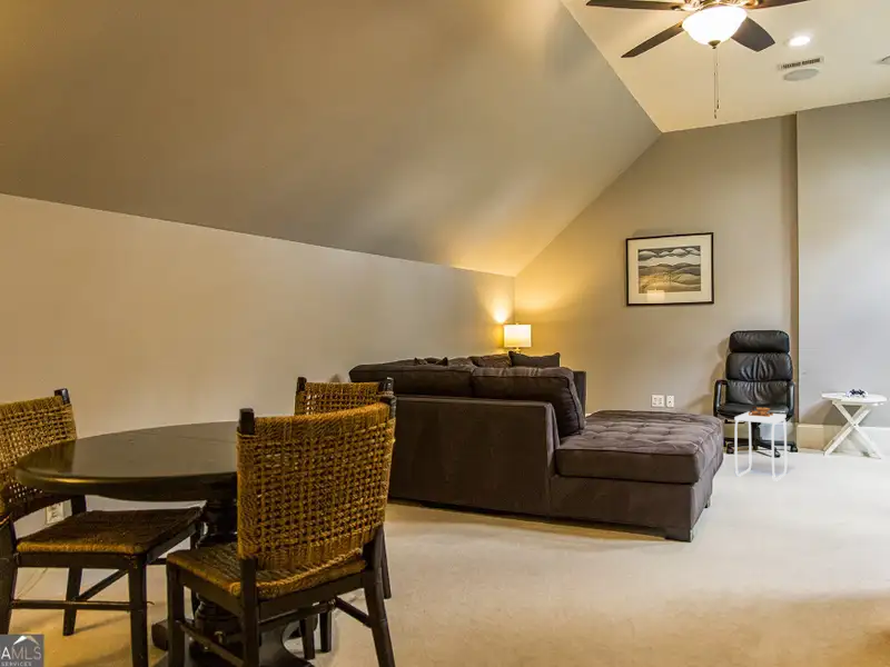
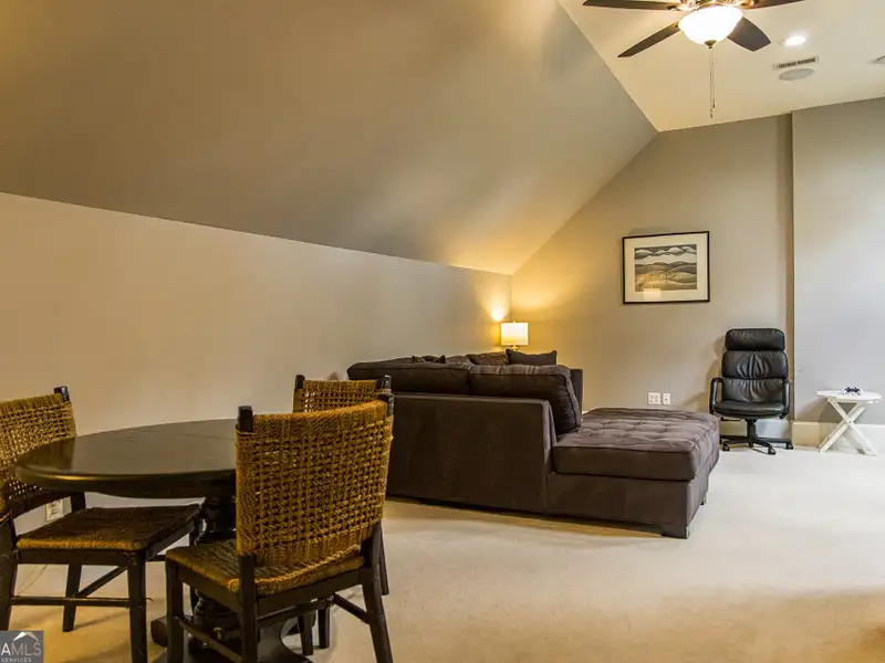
- side table (750, 441)
